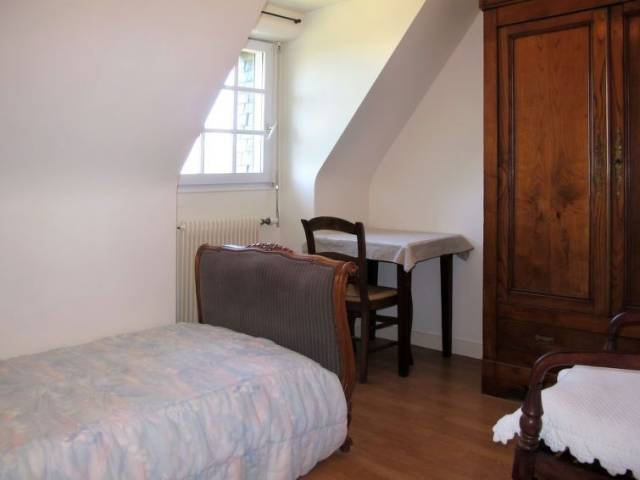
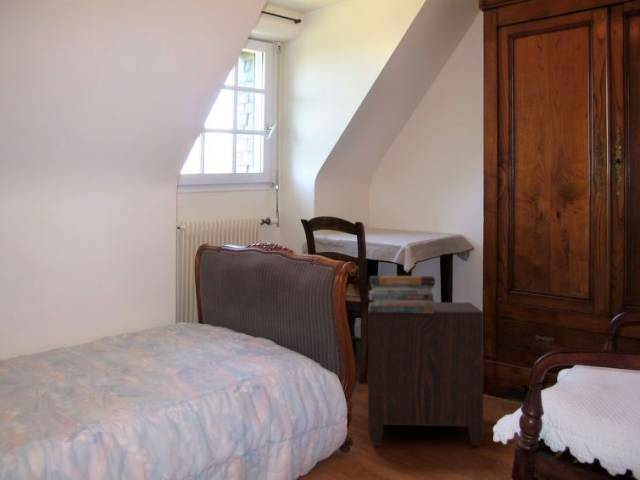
+ book stack (401, 293)
+ nightstand (422, 368)
